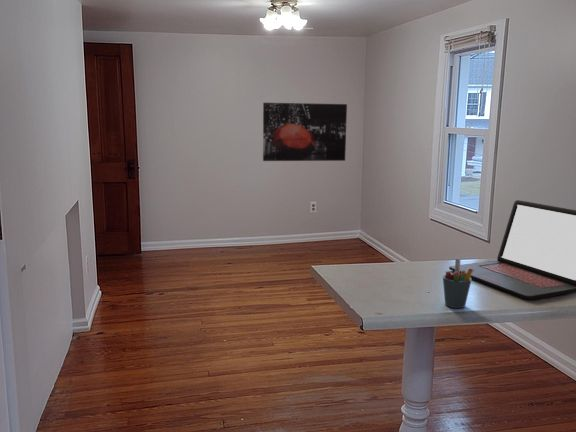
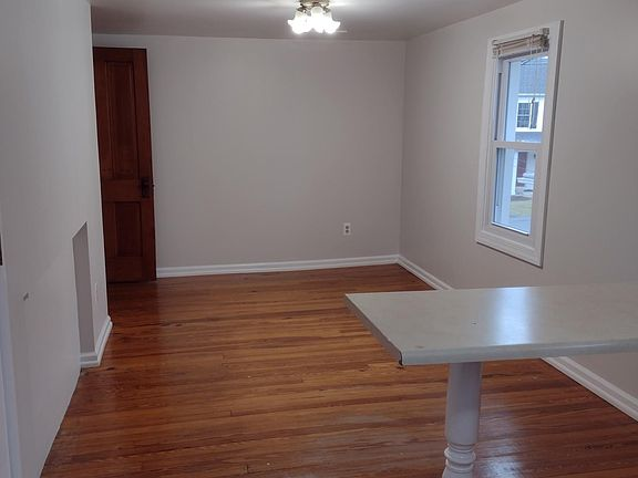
- wall art (305, 132)
- pen holder (457, 284)
- laptop (520, 244)
